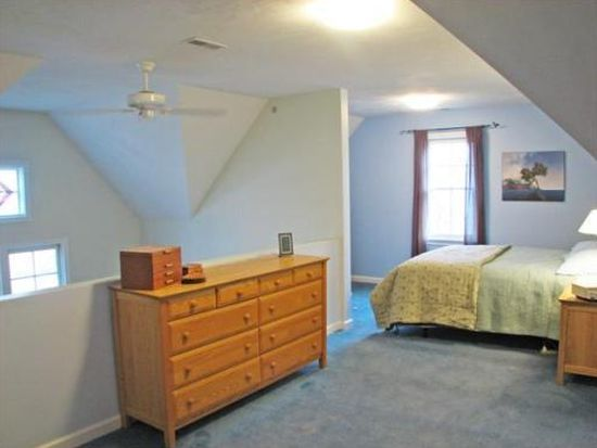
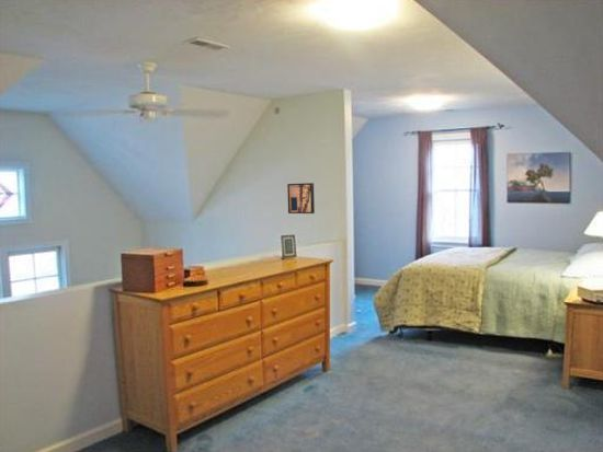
+ wall art (300, 198)
